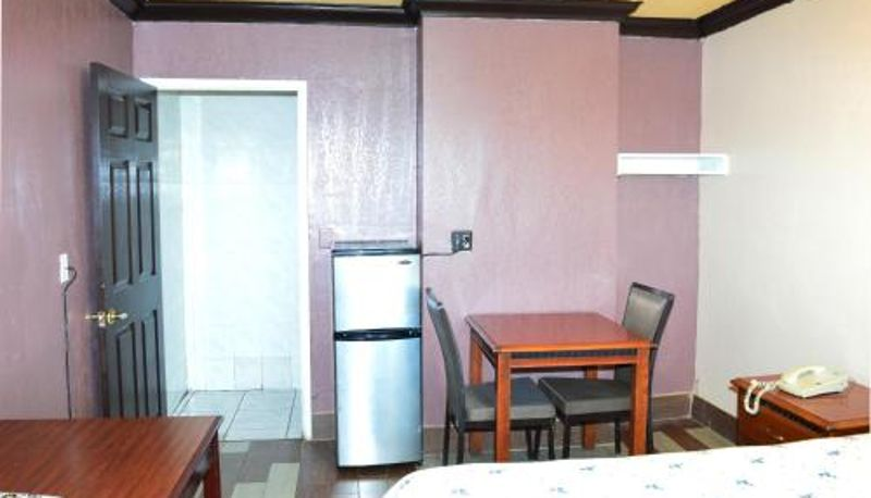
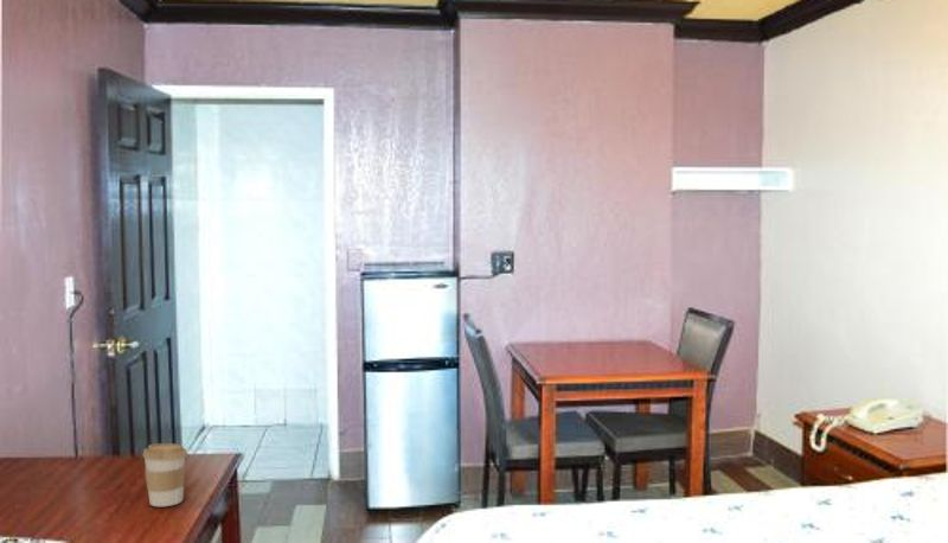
+ coffee cup (165, 472)
